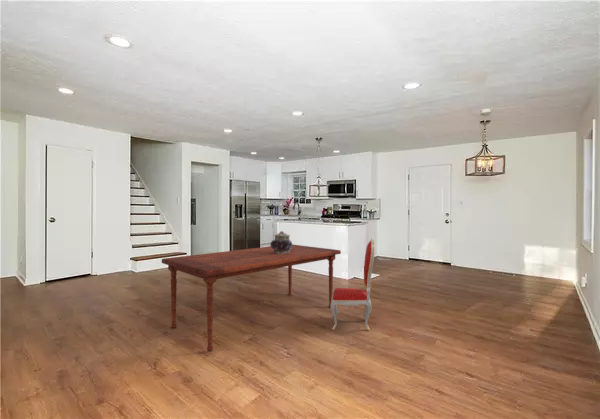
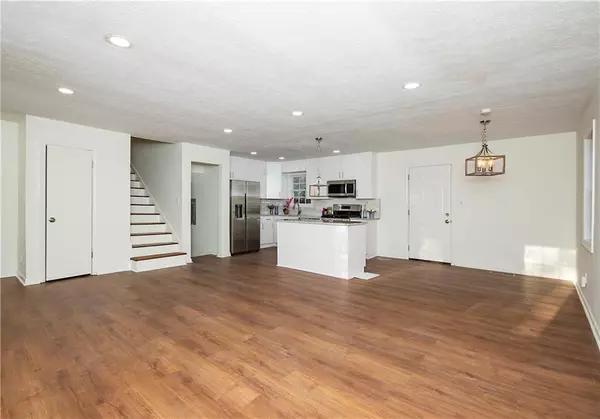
- dining table (258, 271)
- dining chair (350, 288)
- decorative container (281, 241)
